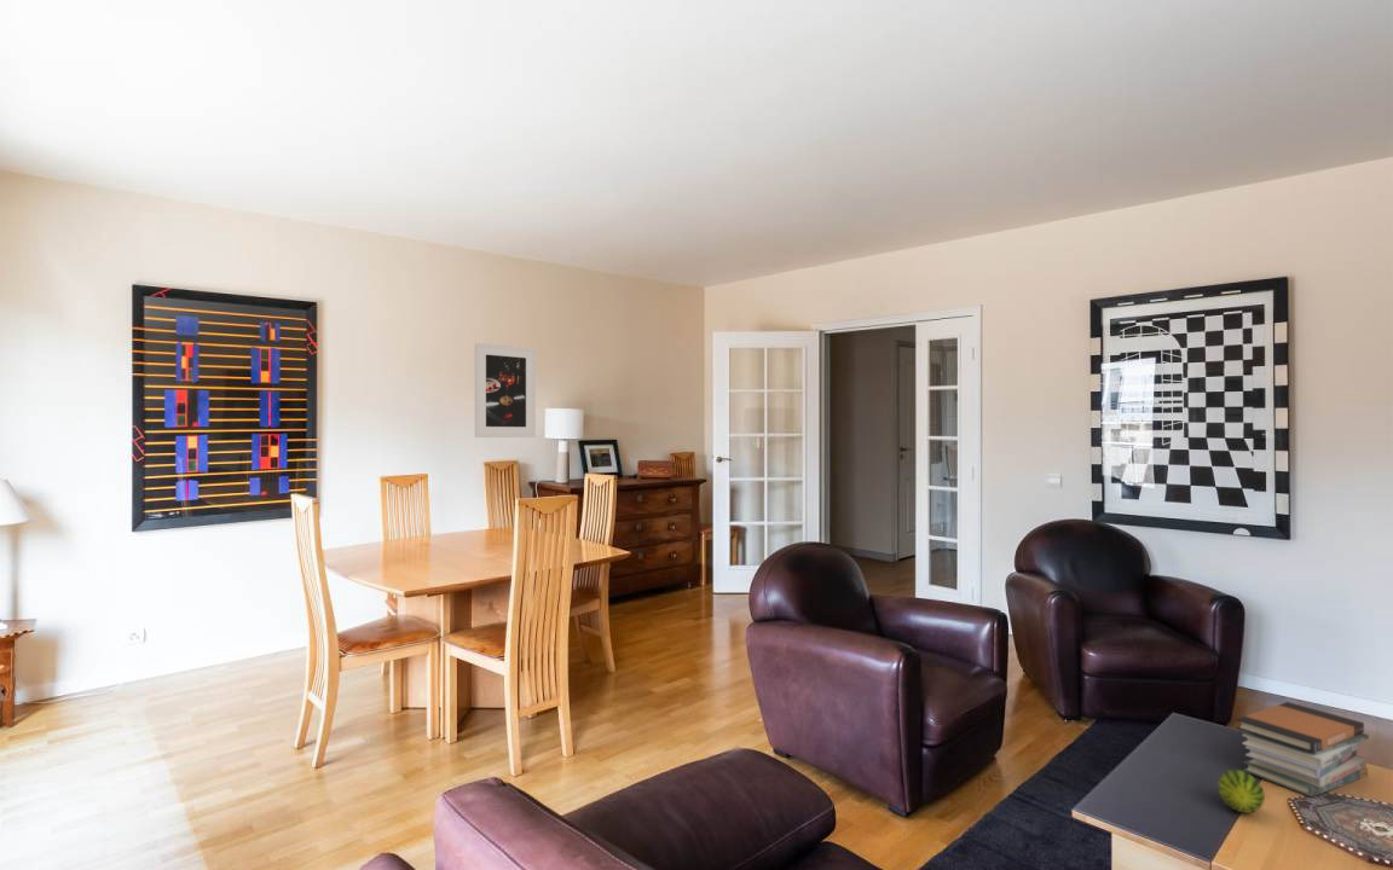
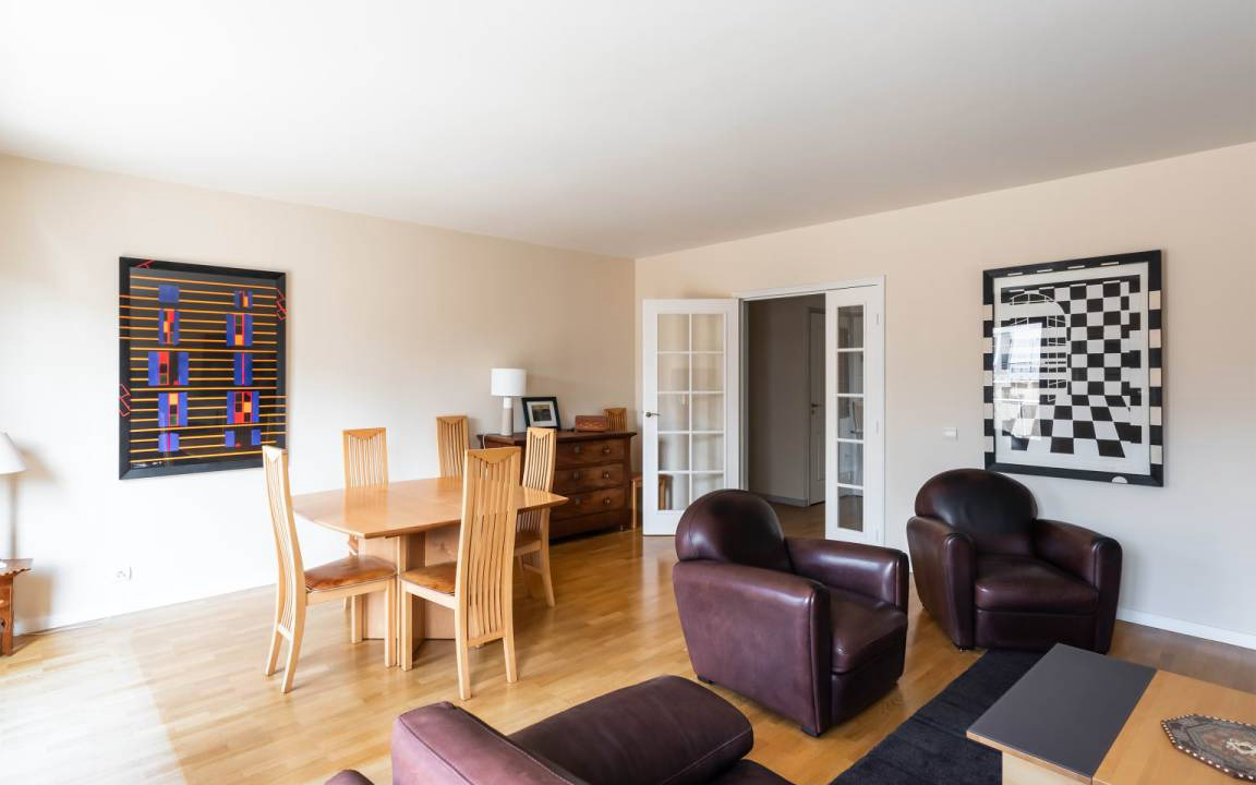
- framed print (505, 392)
- fruit (1241, 790)
- book stack (1301, 747)
